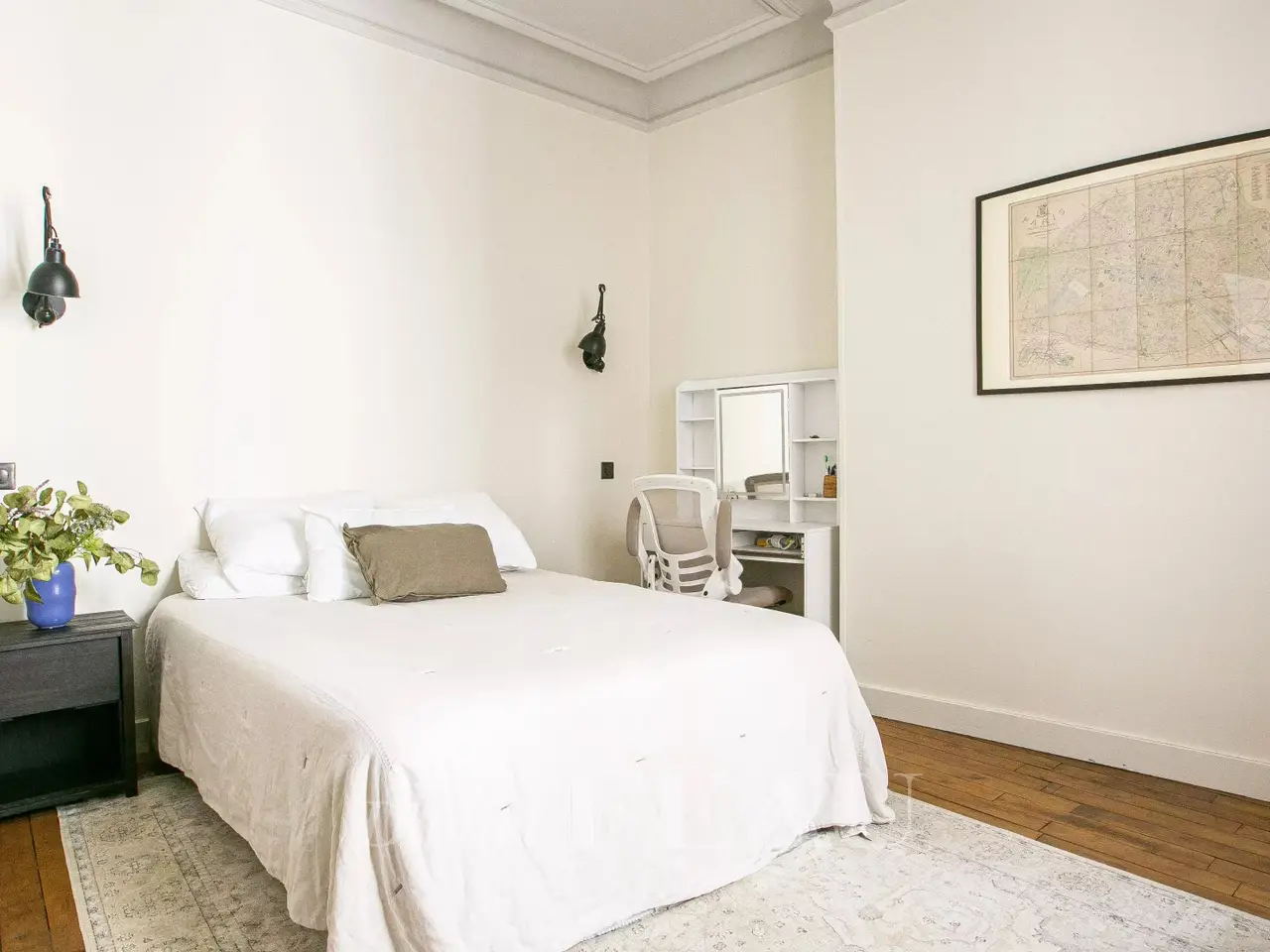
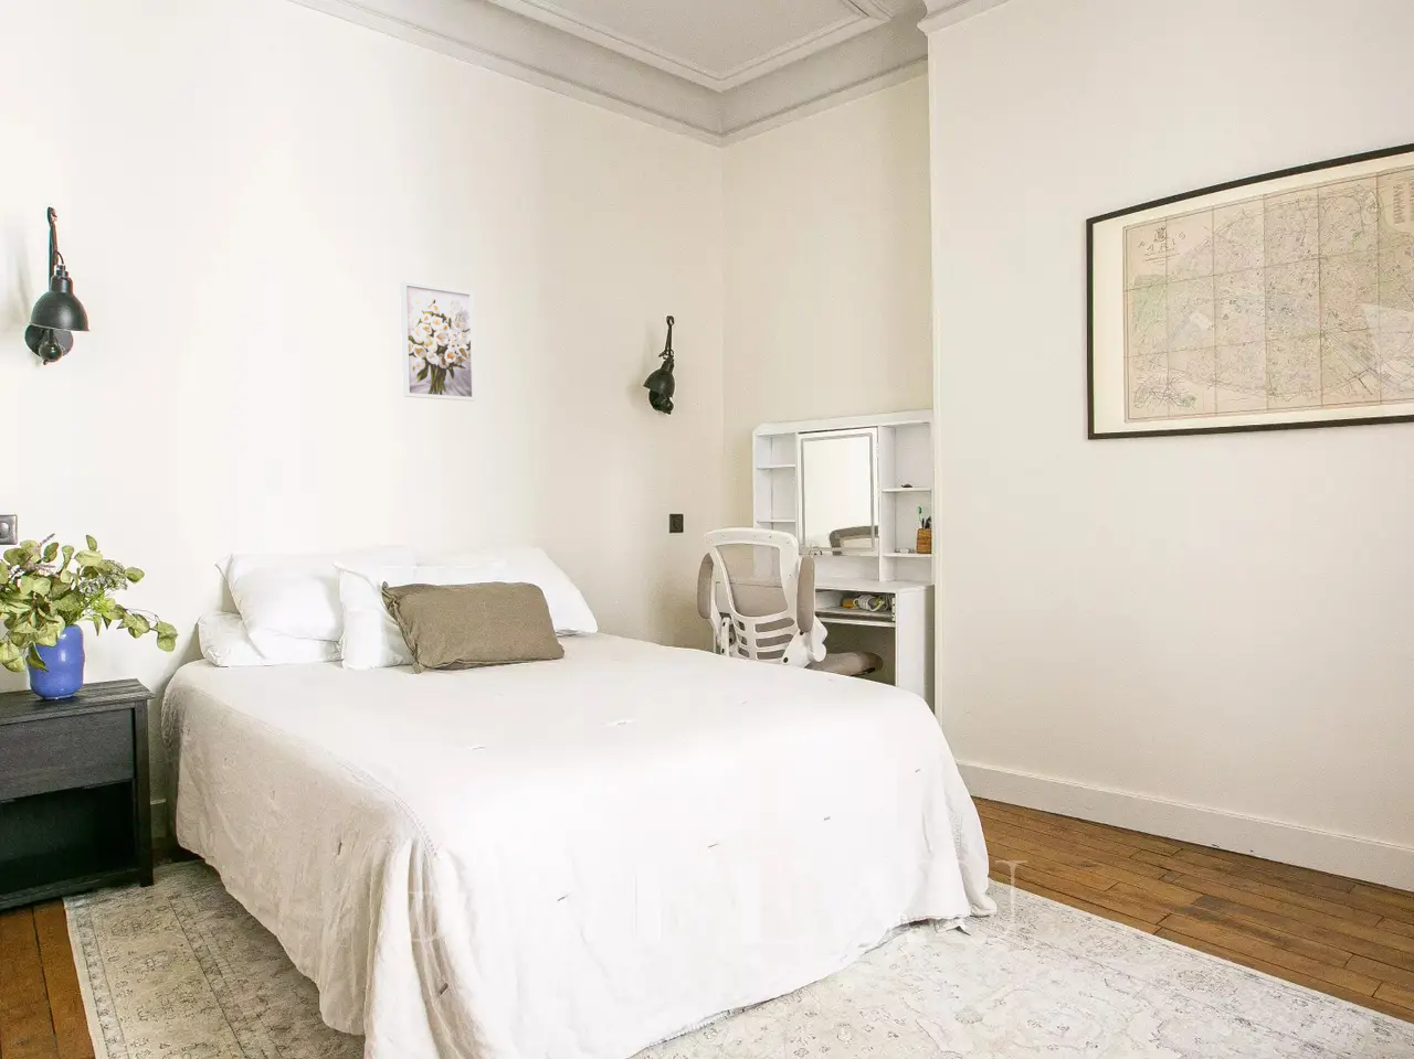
+ wall art (439, 342)
